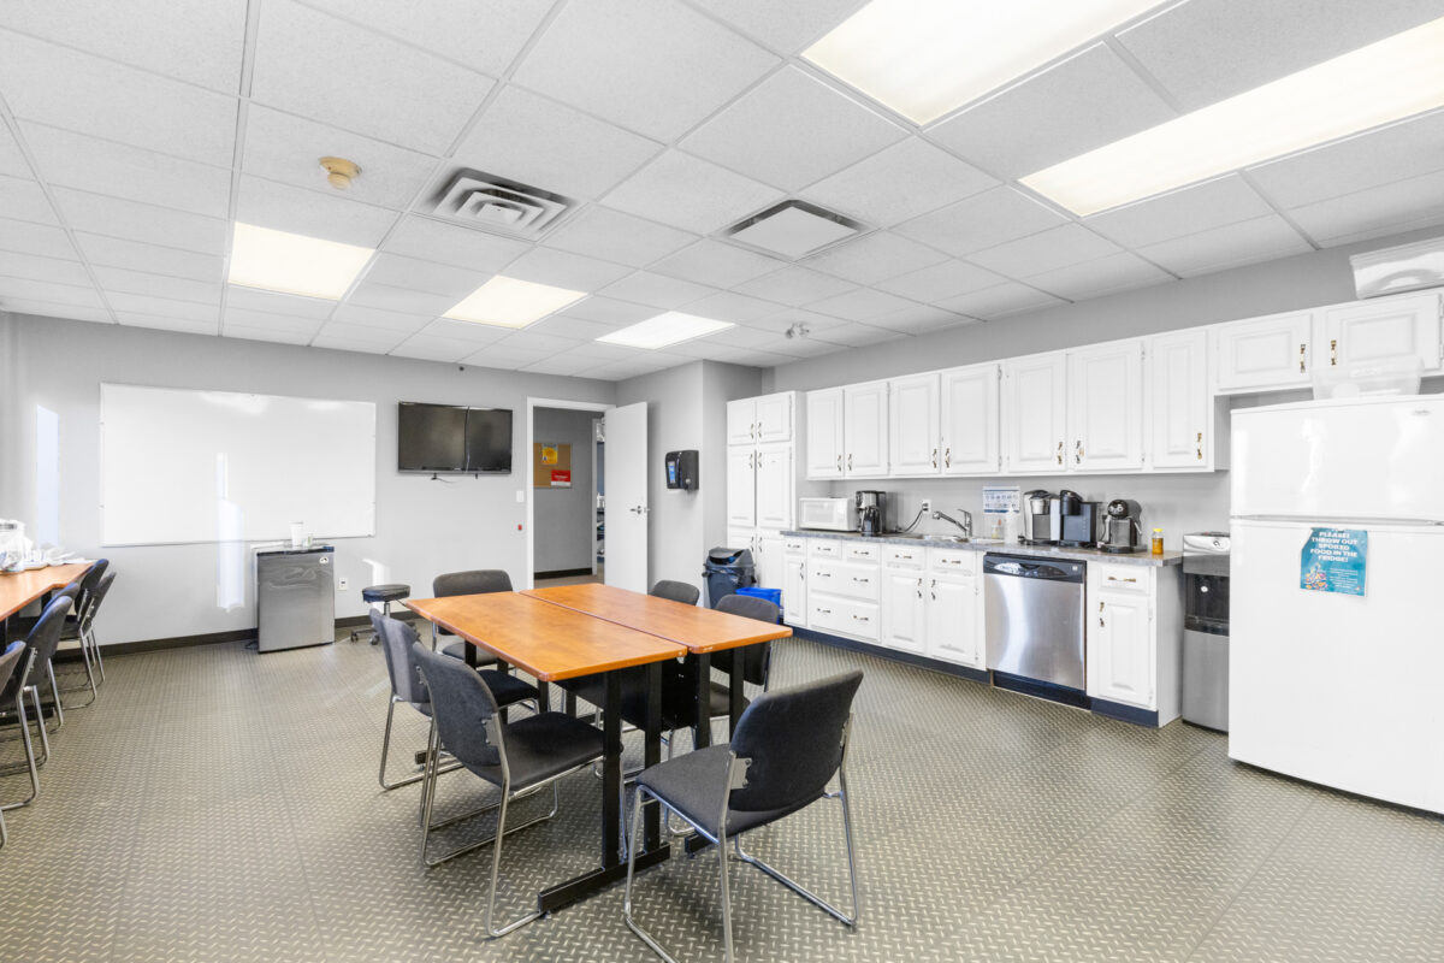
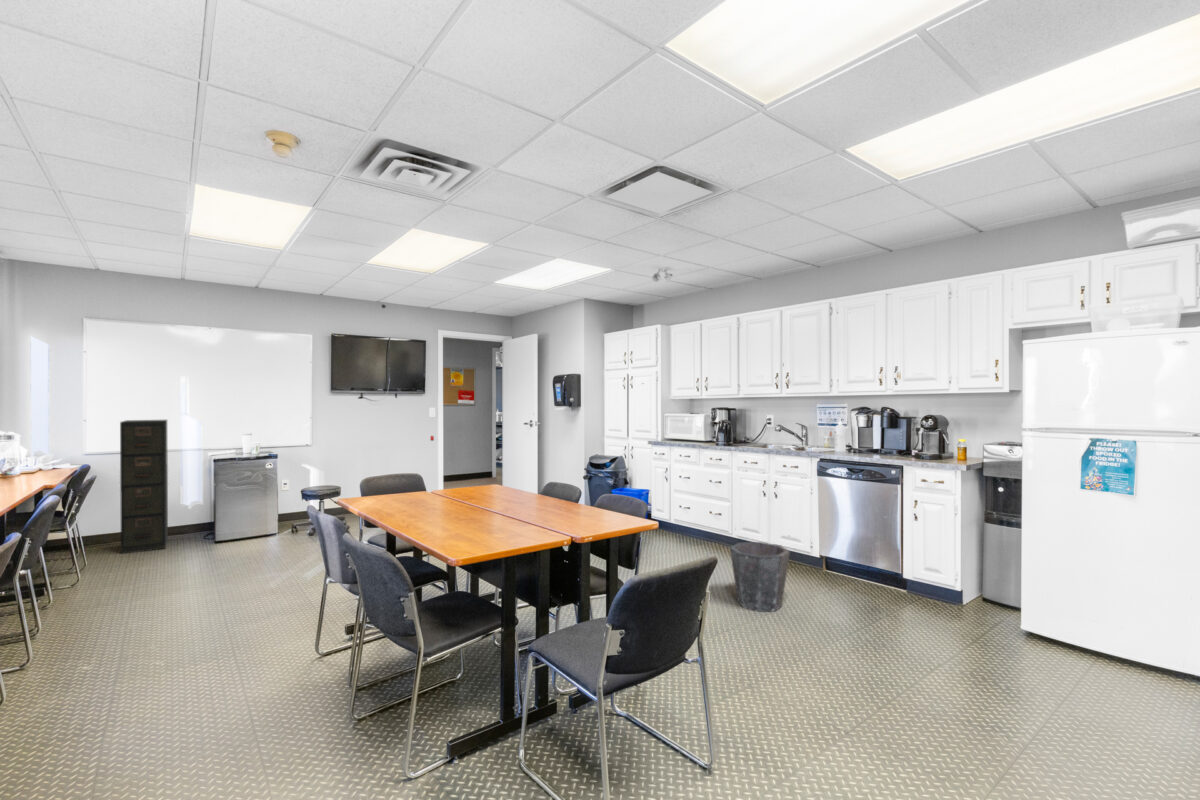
+ filing cabinet (145, 483)
+ waste bin (759, 576)
